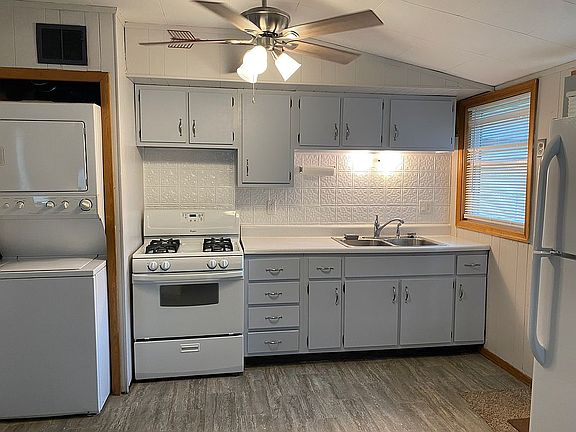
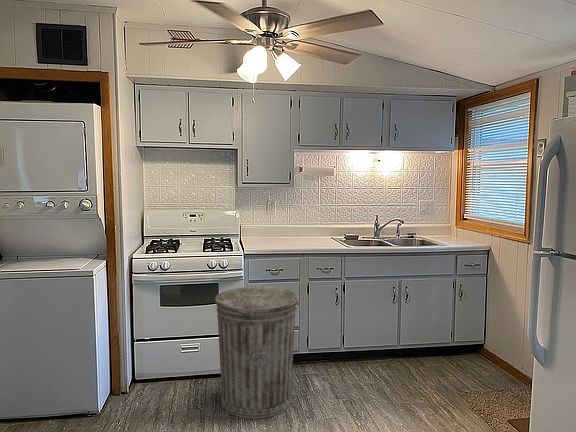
+ trash can (256, 347)
